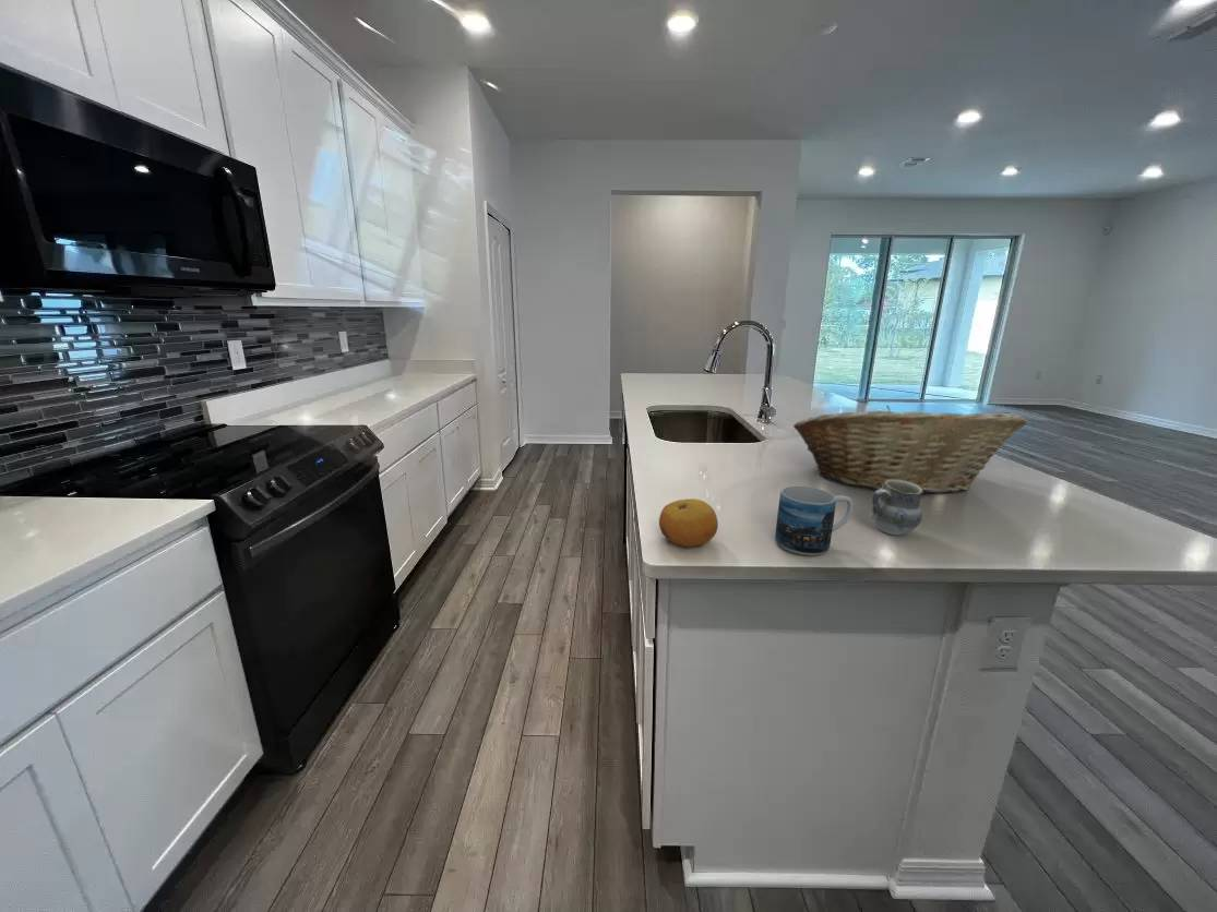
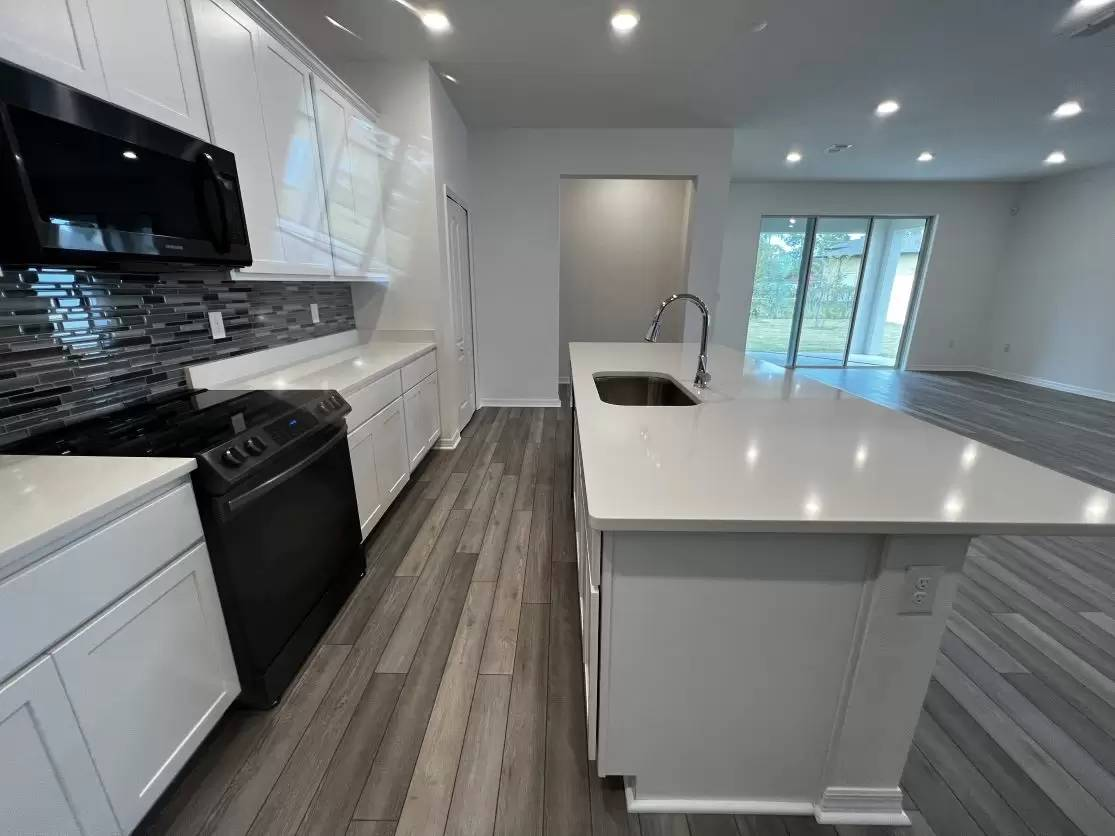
- fruit basket (897, 440)
- mug (815, 518)
- fruit (688, 520)
- cup (893, 507)
